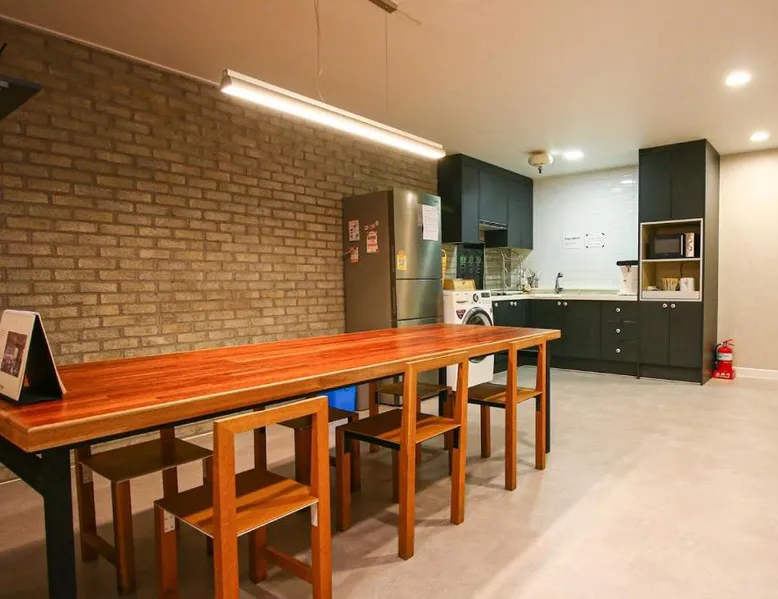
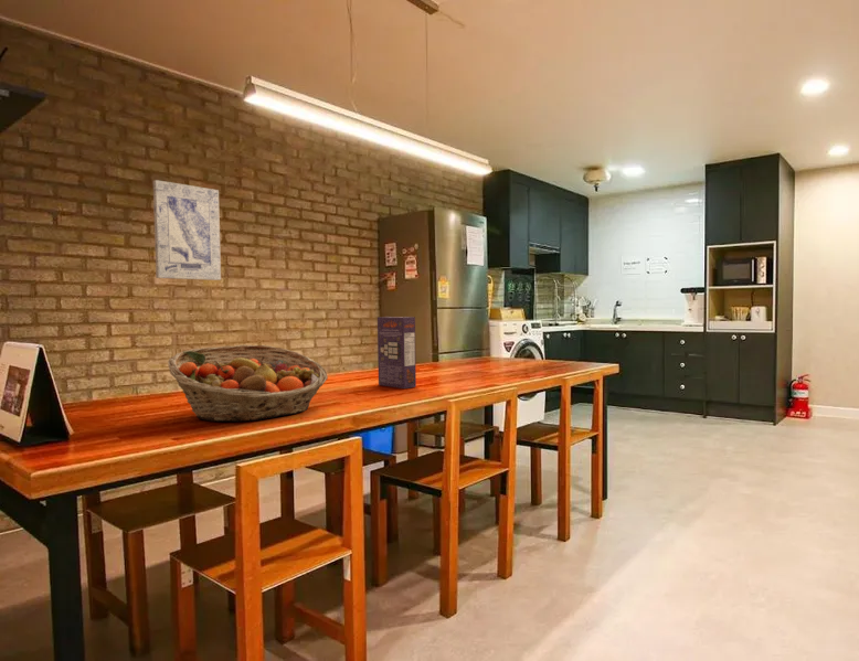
+ cereal box (396, 351)
+ fruit basket (251, 380)
+ wall art (188, 232)
